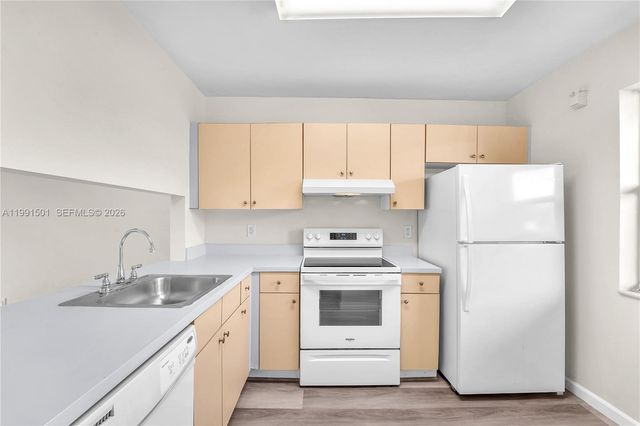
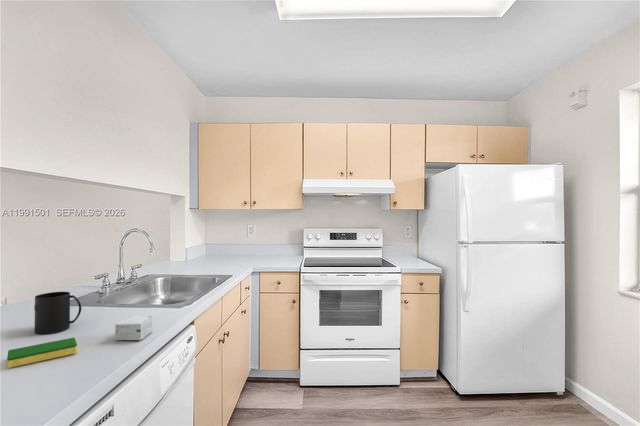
+ small box (134, 327)
+ mug (58, 311)
+ dish sponge (43, 351)
